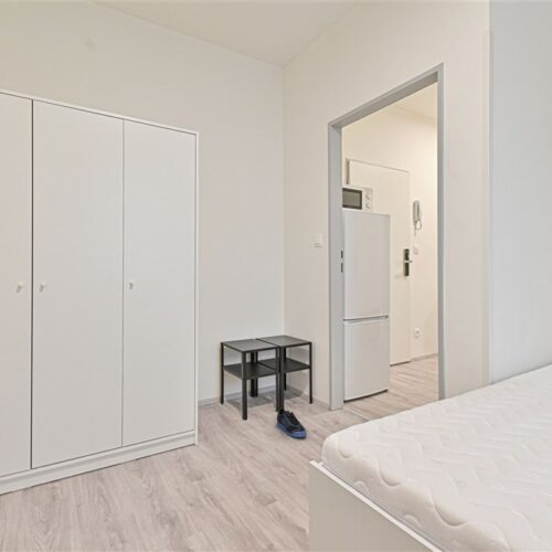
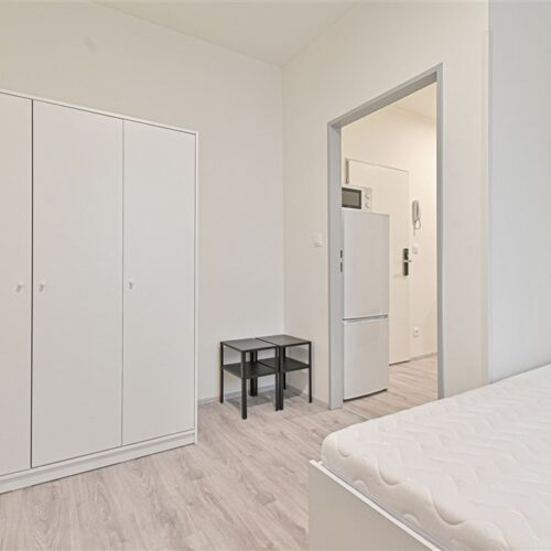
- sneaker (290, 422)
